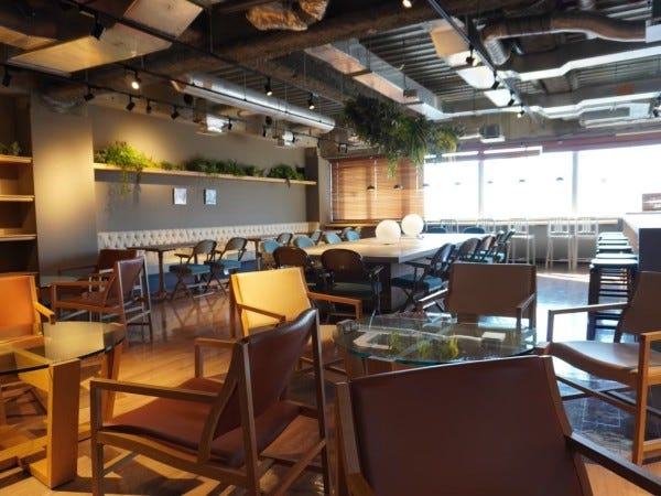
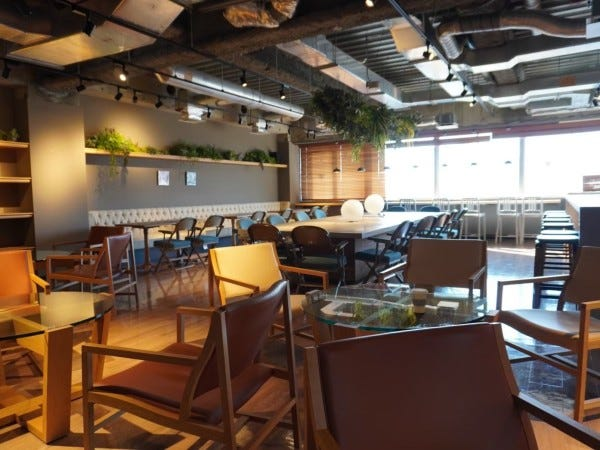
+ coffee cup (419, 300)
